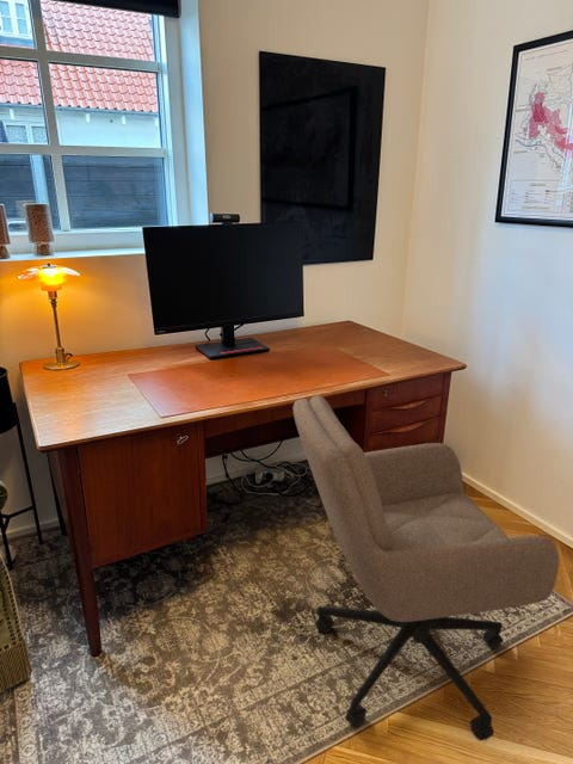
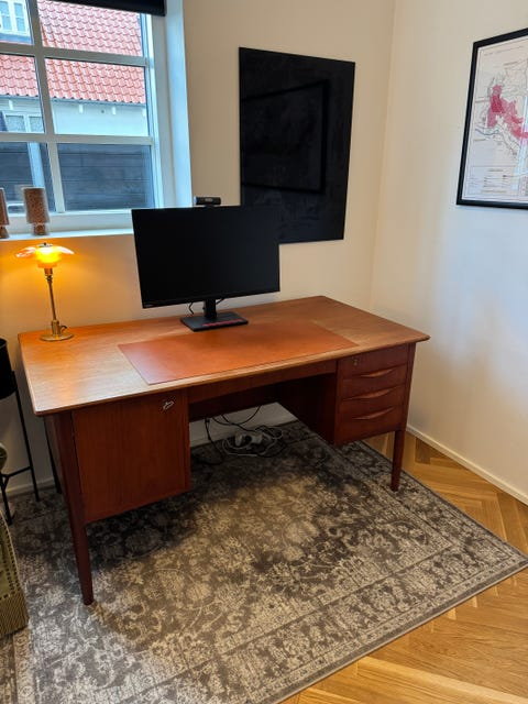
- office chair (413, 546)
